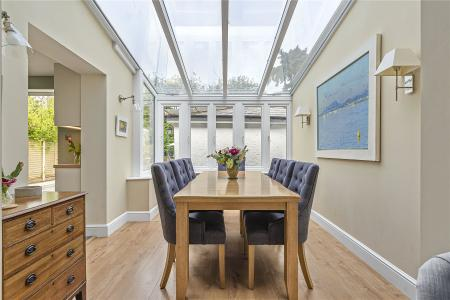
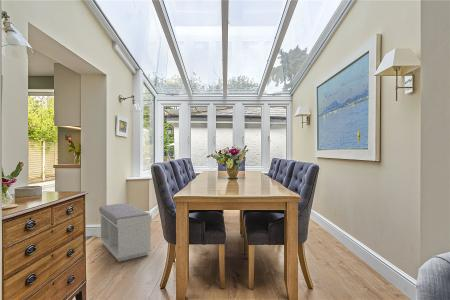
+ bench (123, 228)
